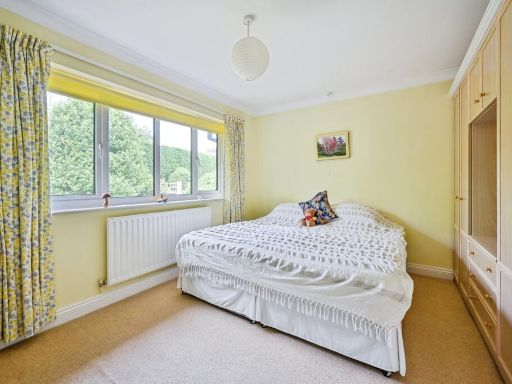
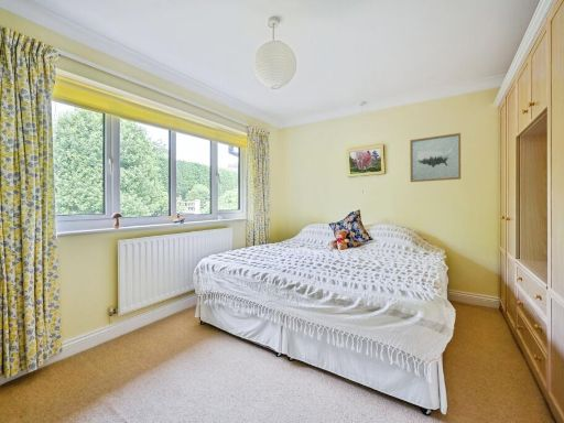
+ wall art (434, 159)
